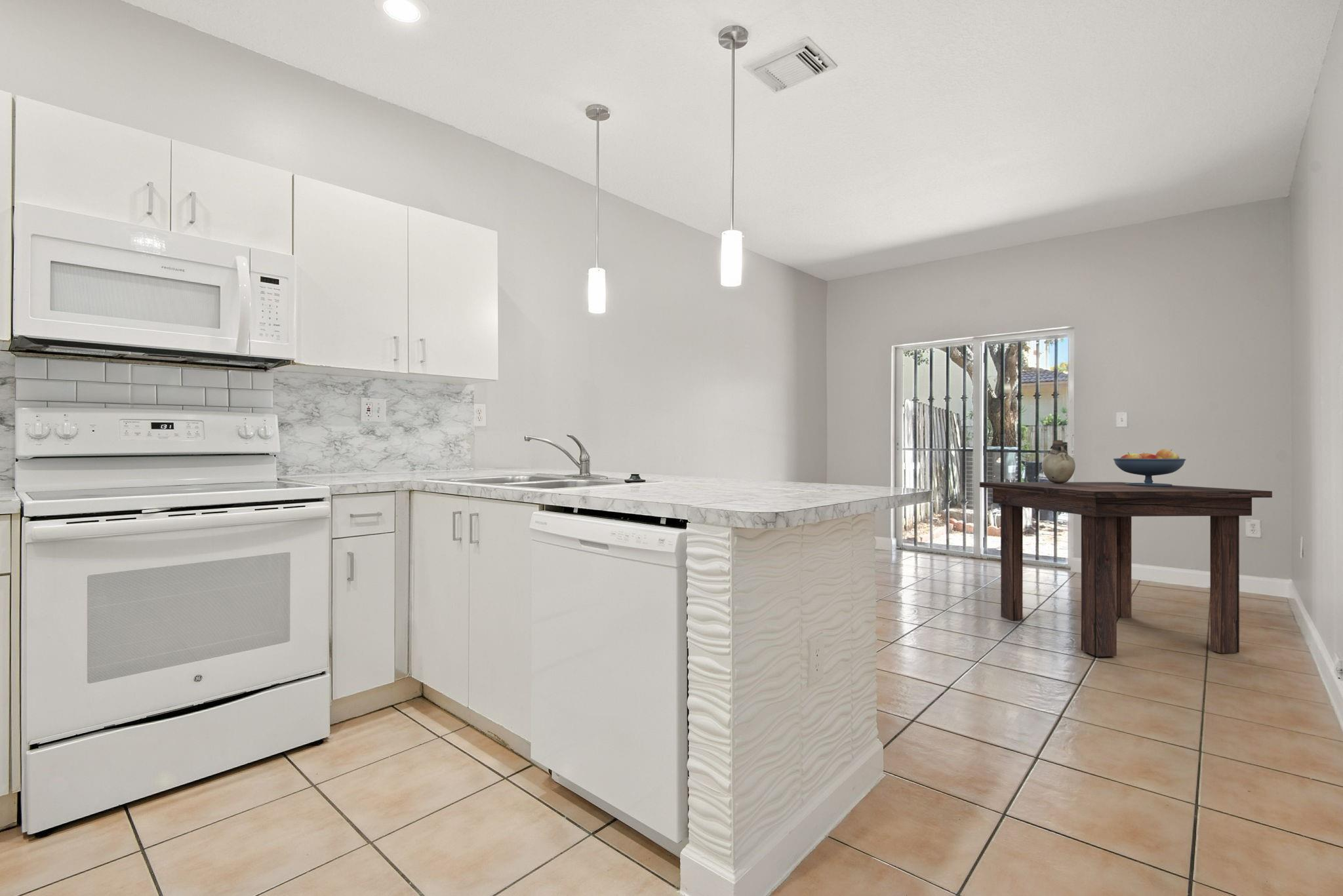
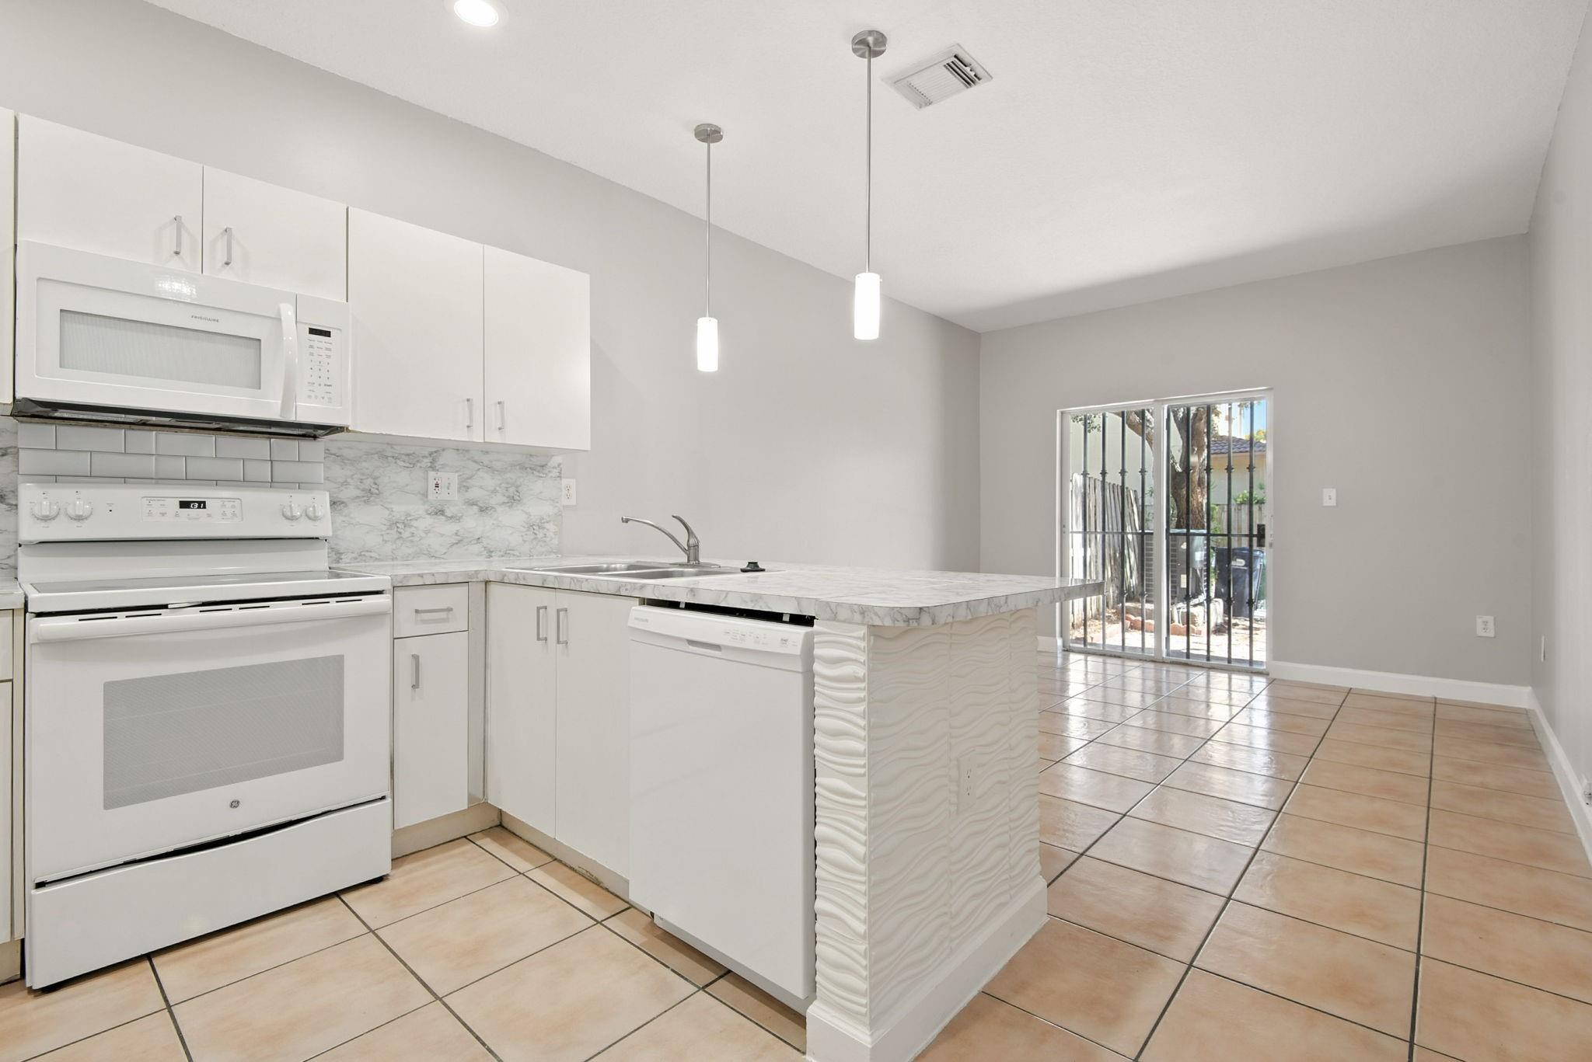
- vase (1058, 461)
- fruit bowl (1148, 467)
- dining table (1108, 559)
